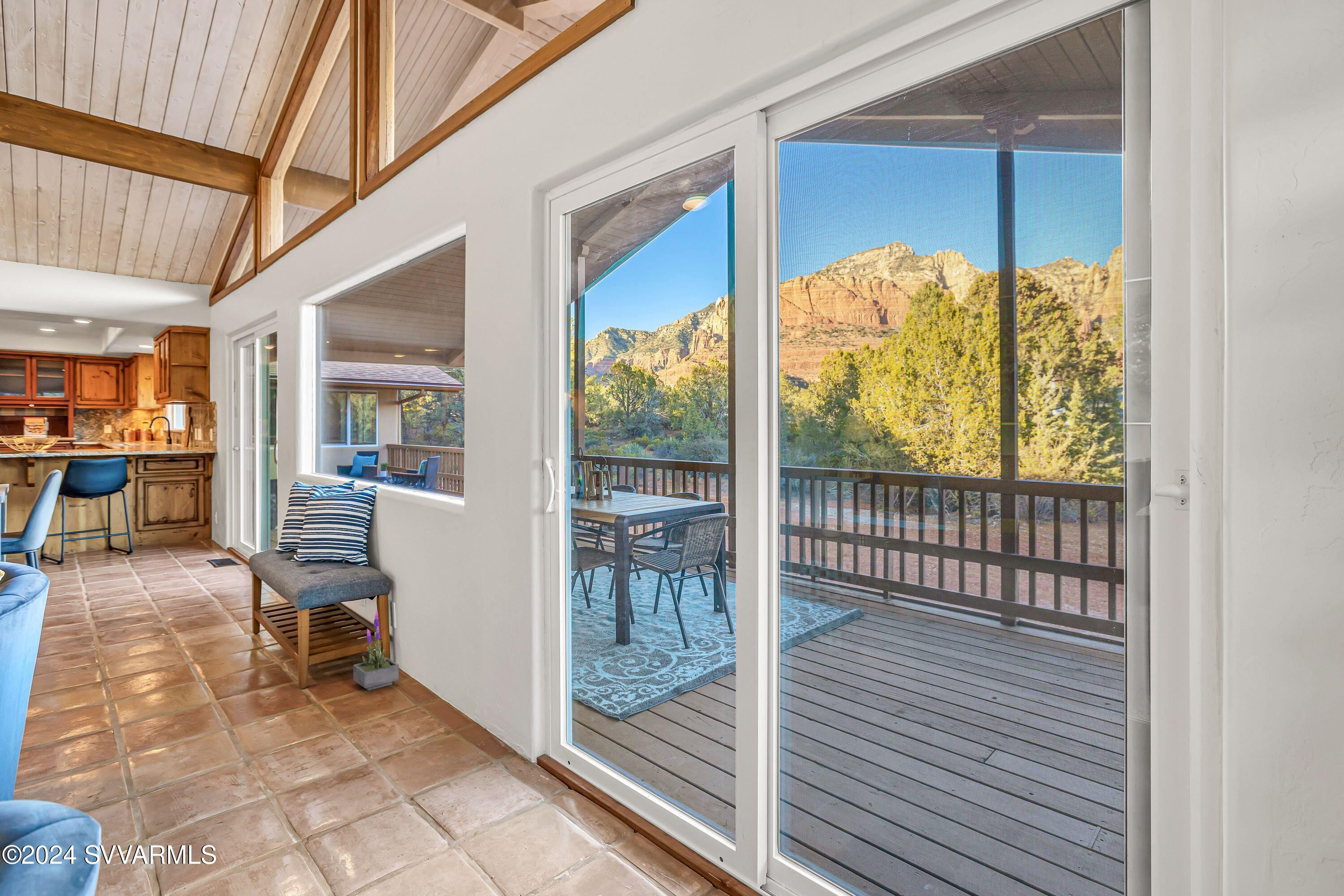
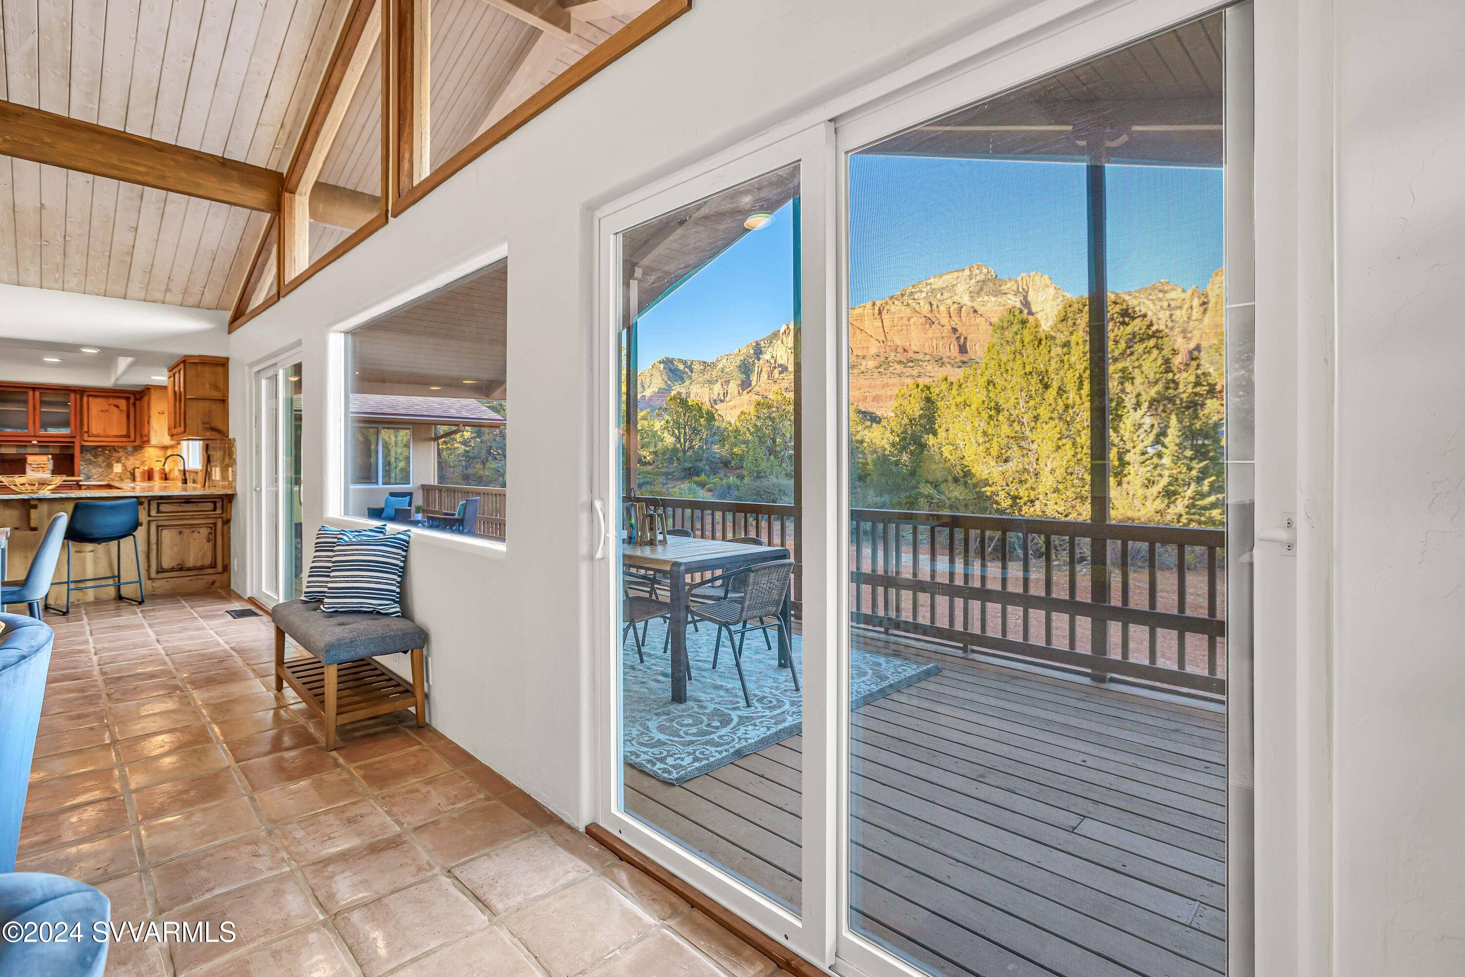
- potted plant (376, 646)
